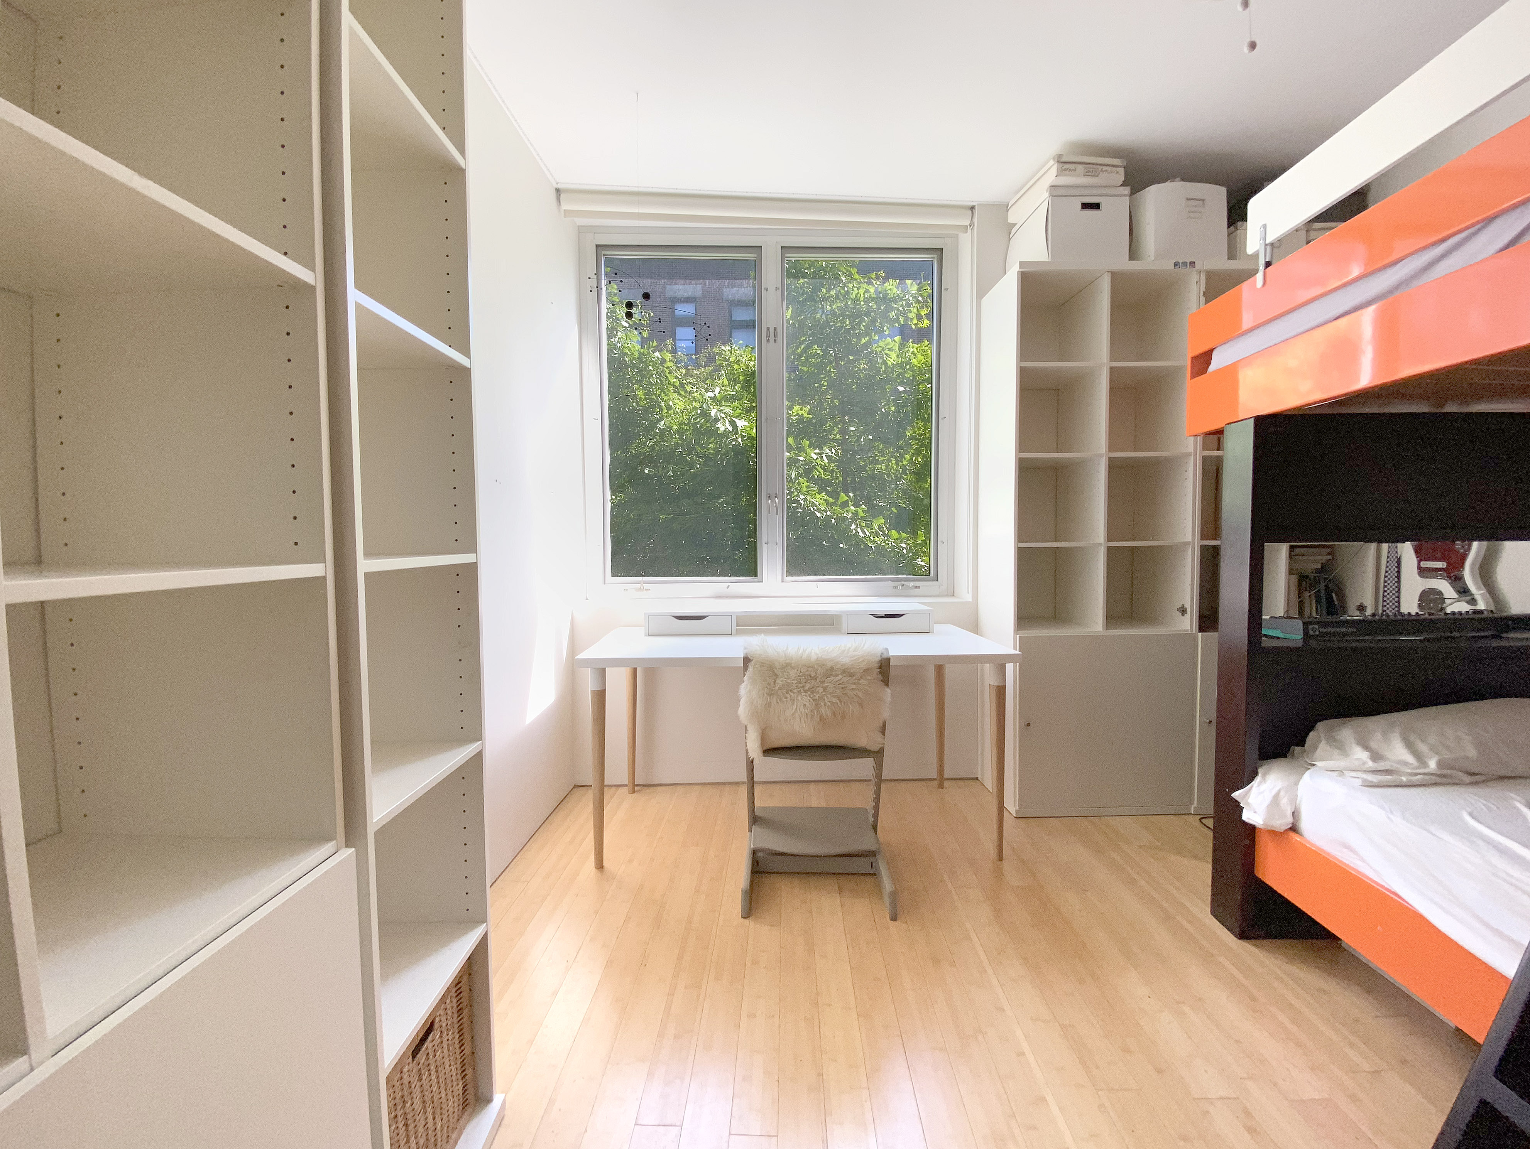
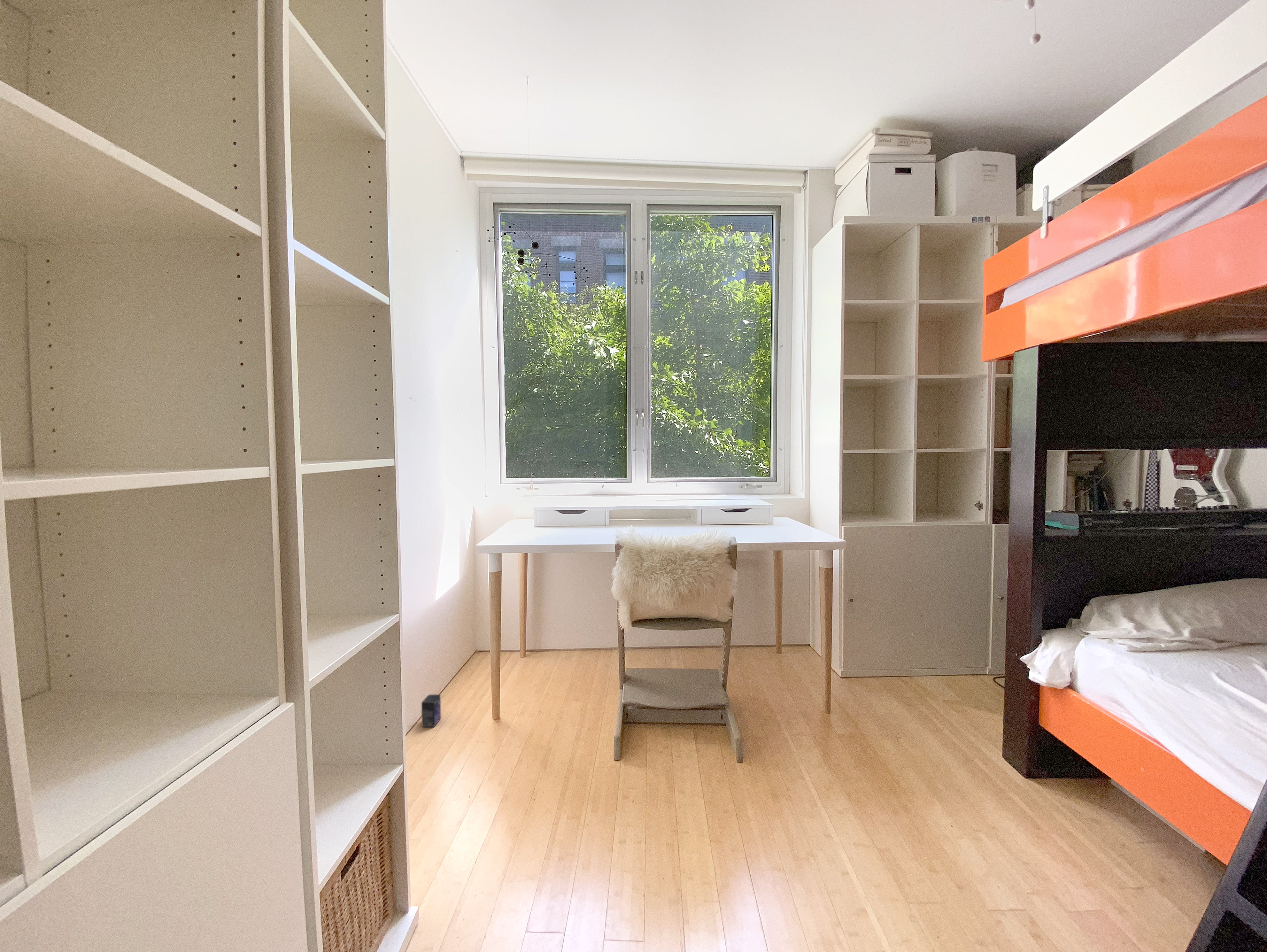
+ box (431, 710)
